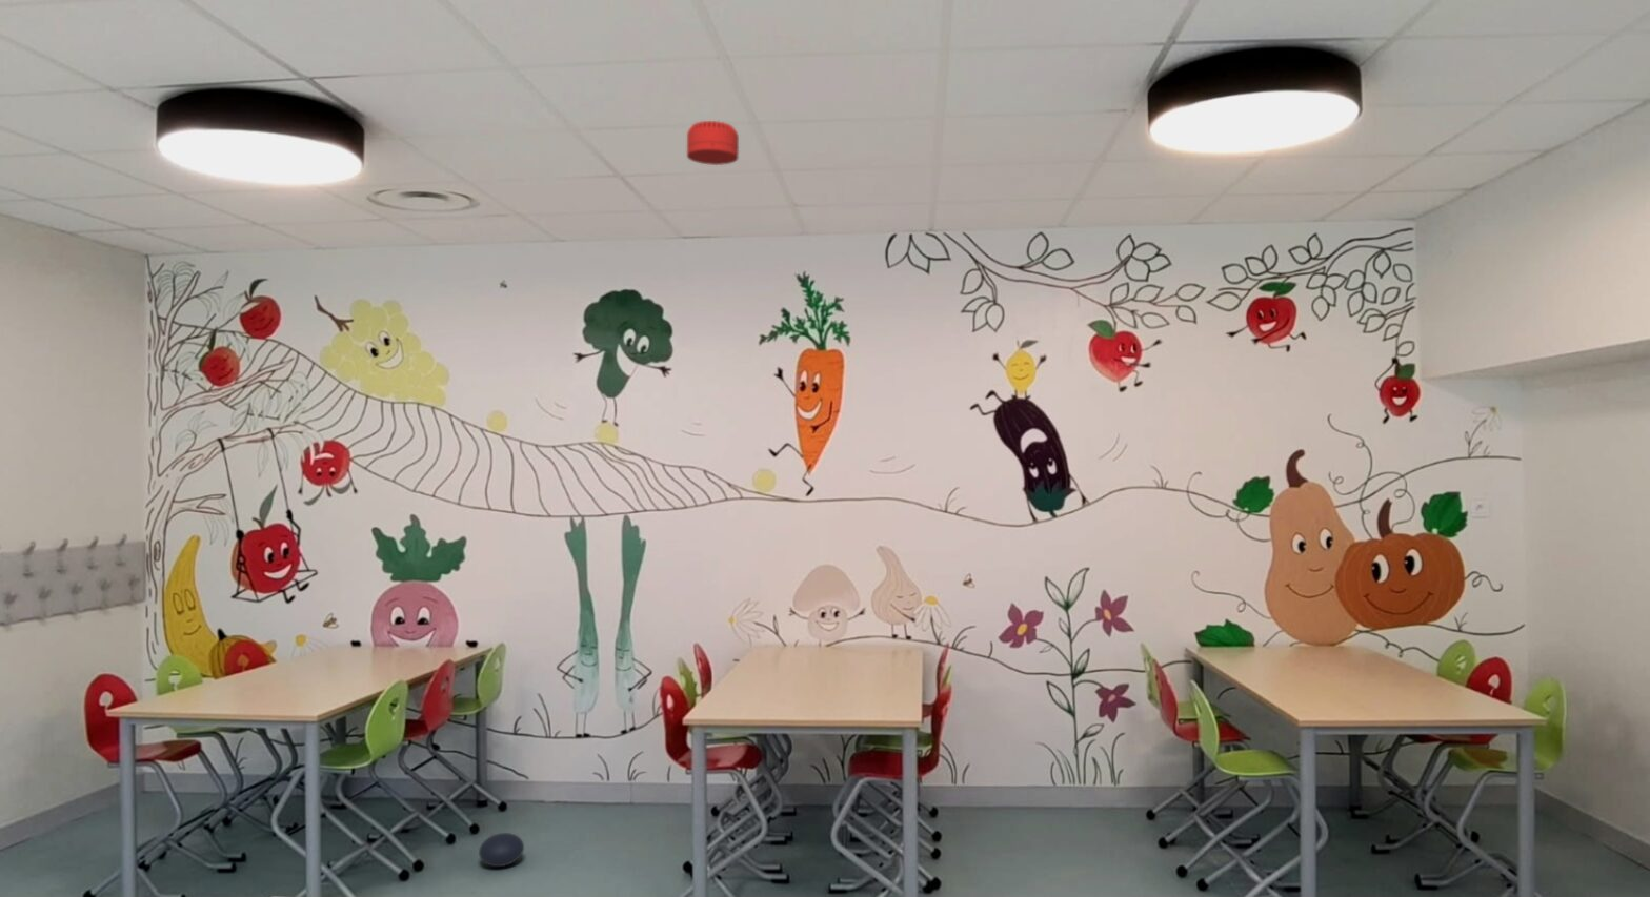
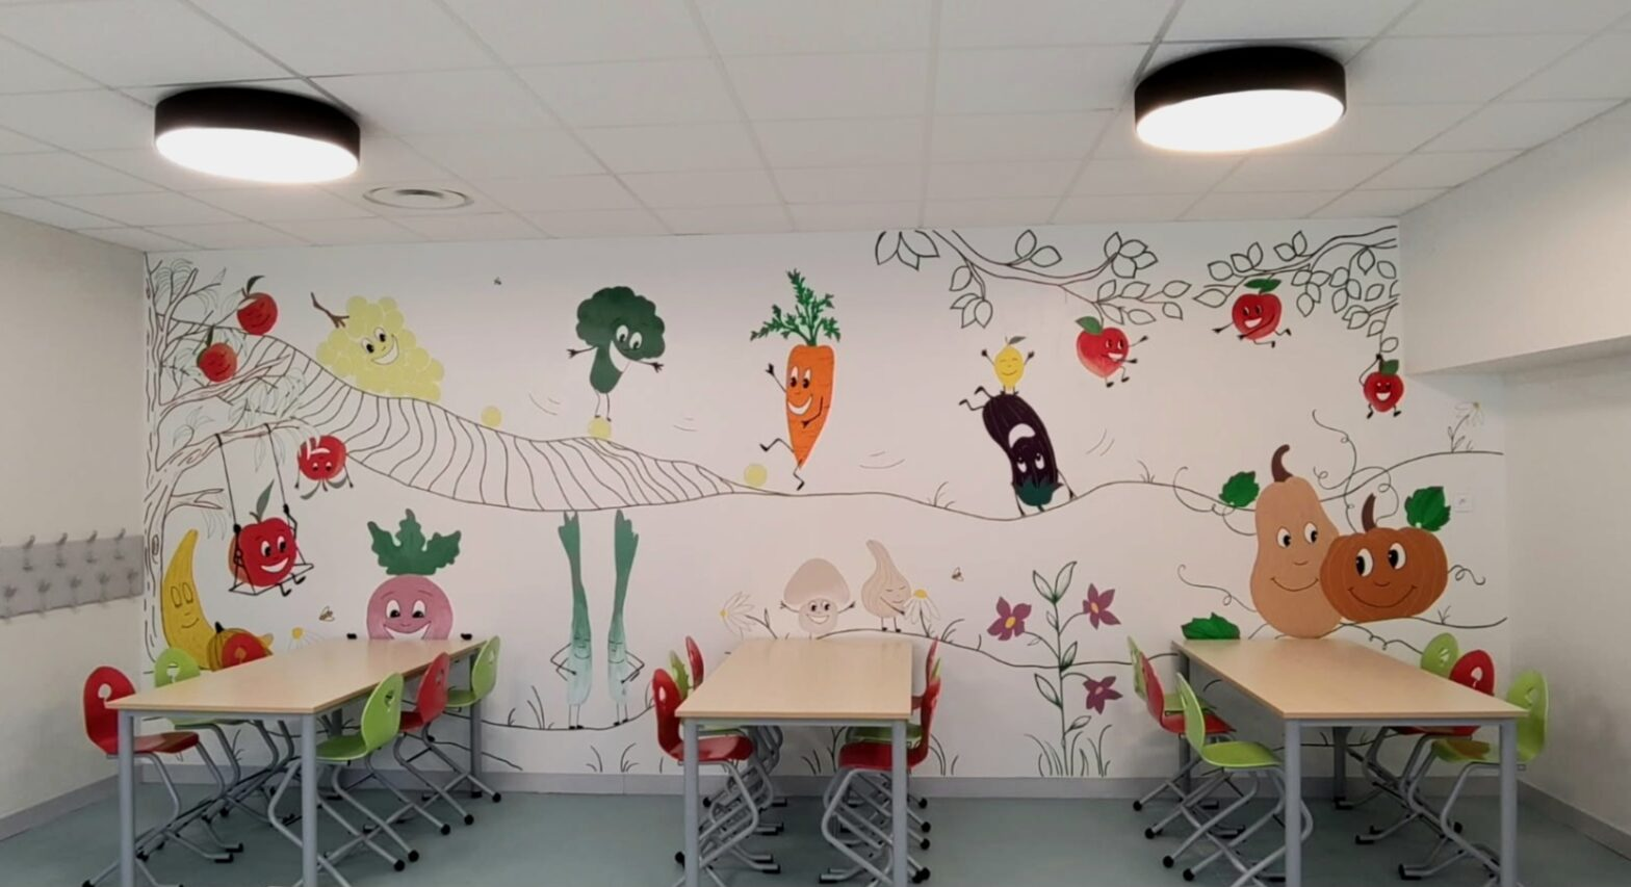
- smoke detector (713, 143)
- ball (501, 848)
